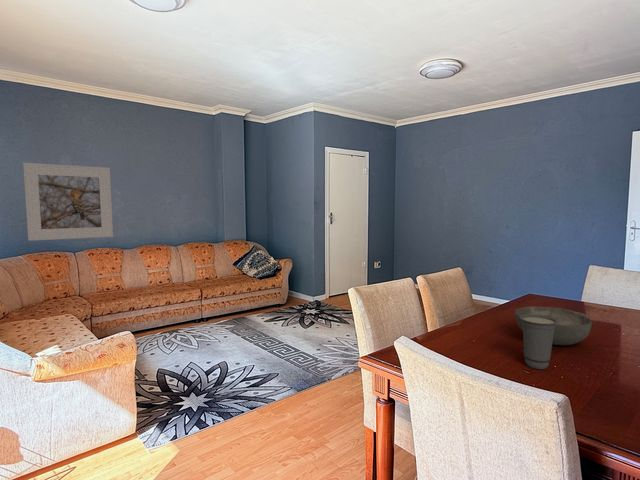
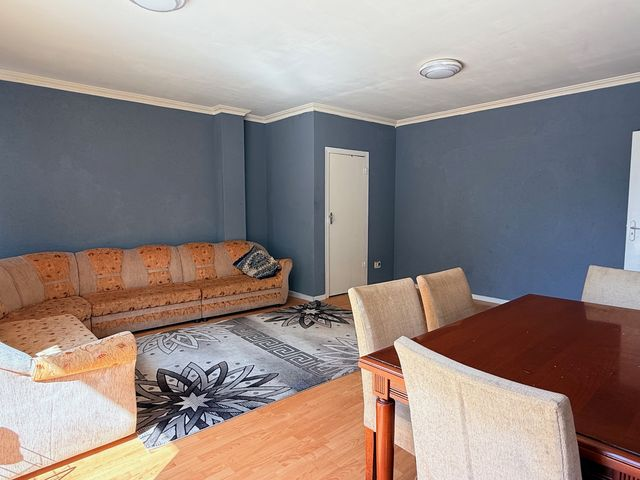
- cup (537, 342)
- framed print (71, 202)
- bowl (554, 328)
